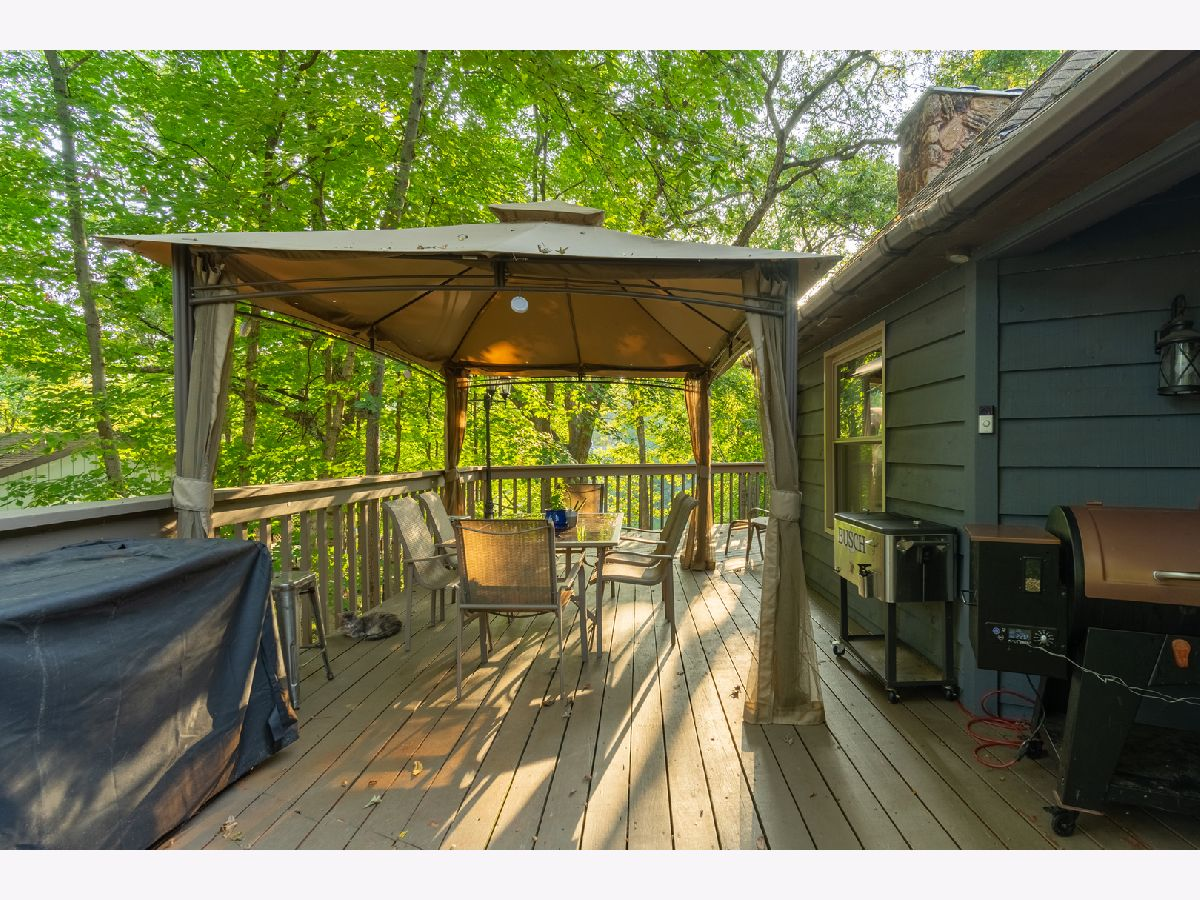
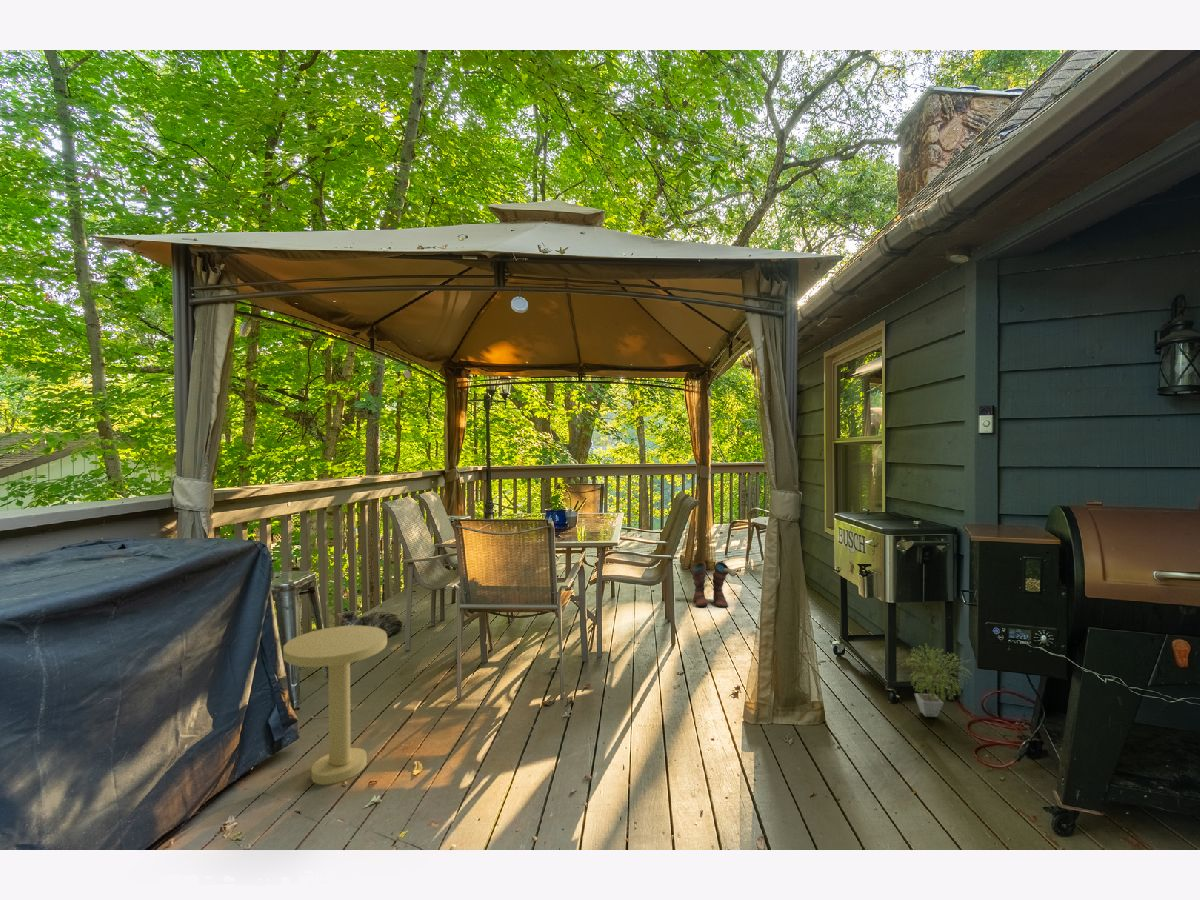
+ side table (337, 705)
+ boots (714, 583)
+ potted plant (935, 678)
